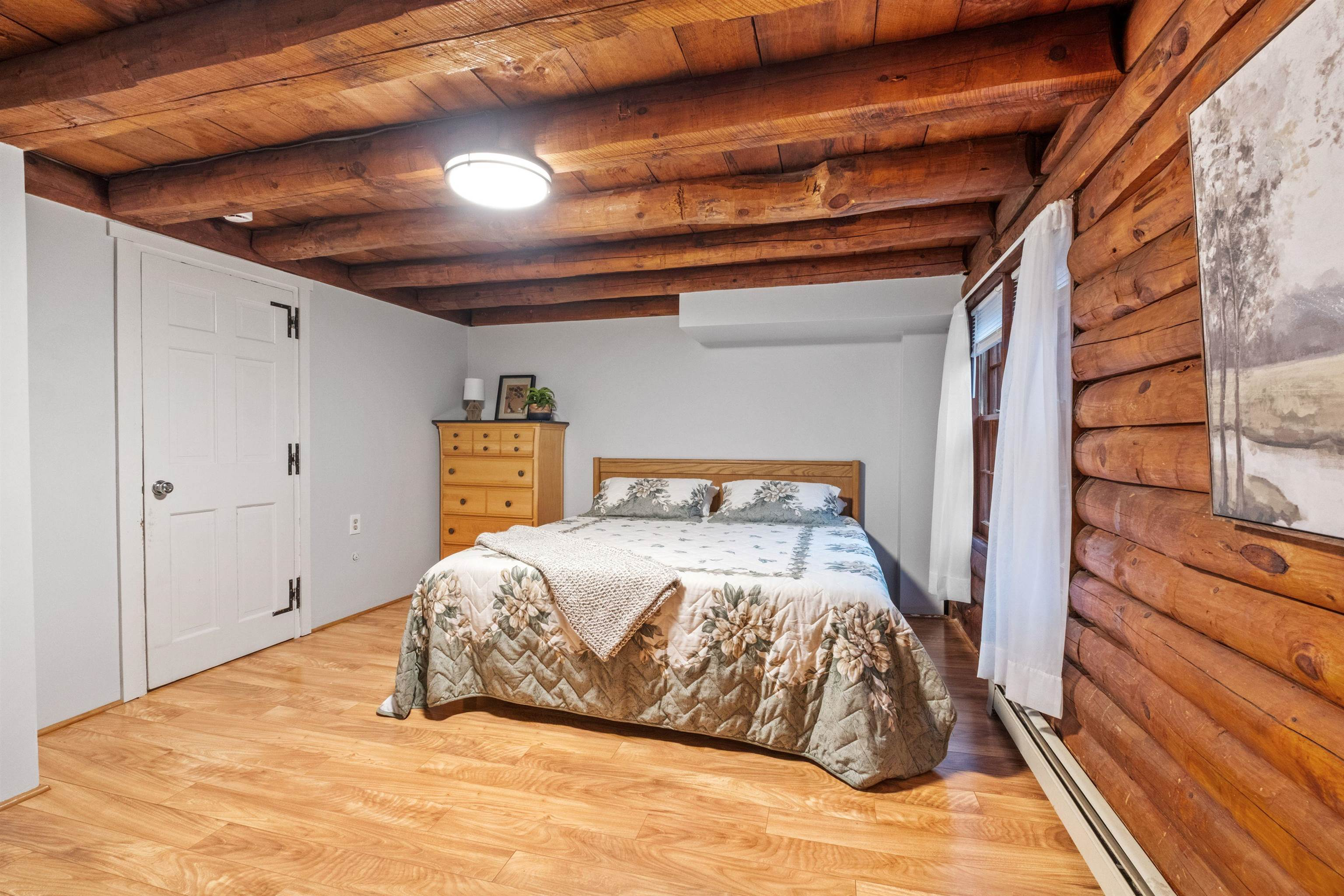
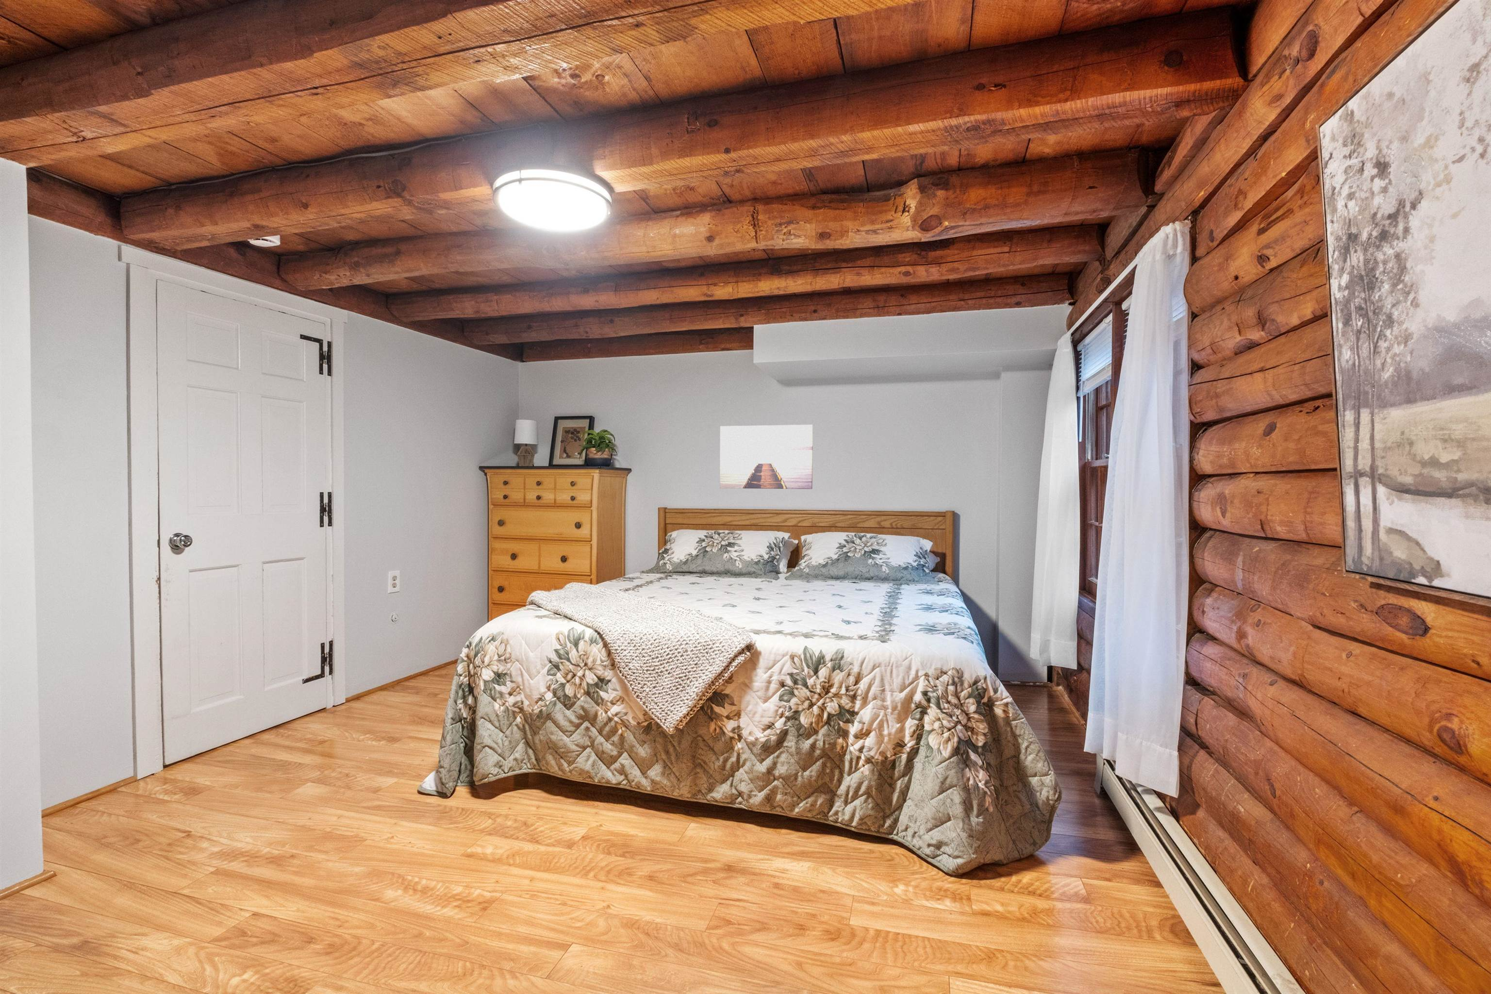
+ wall art (765, 457)
